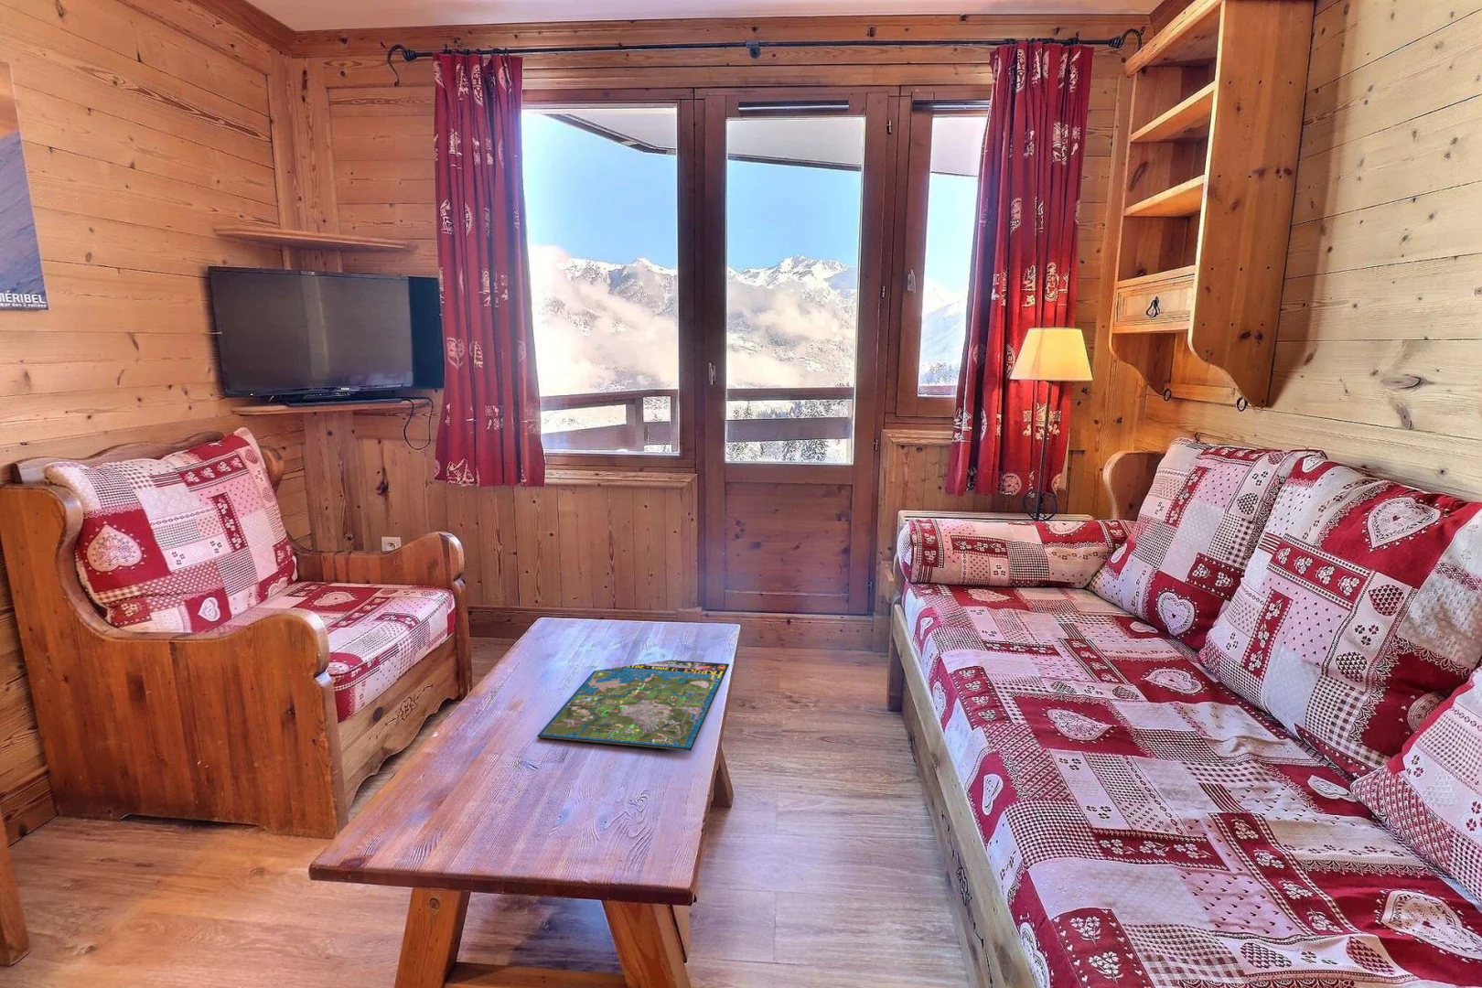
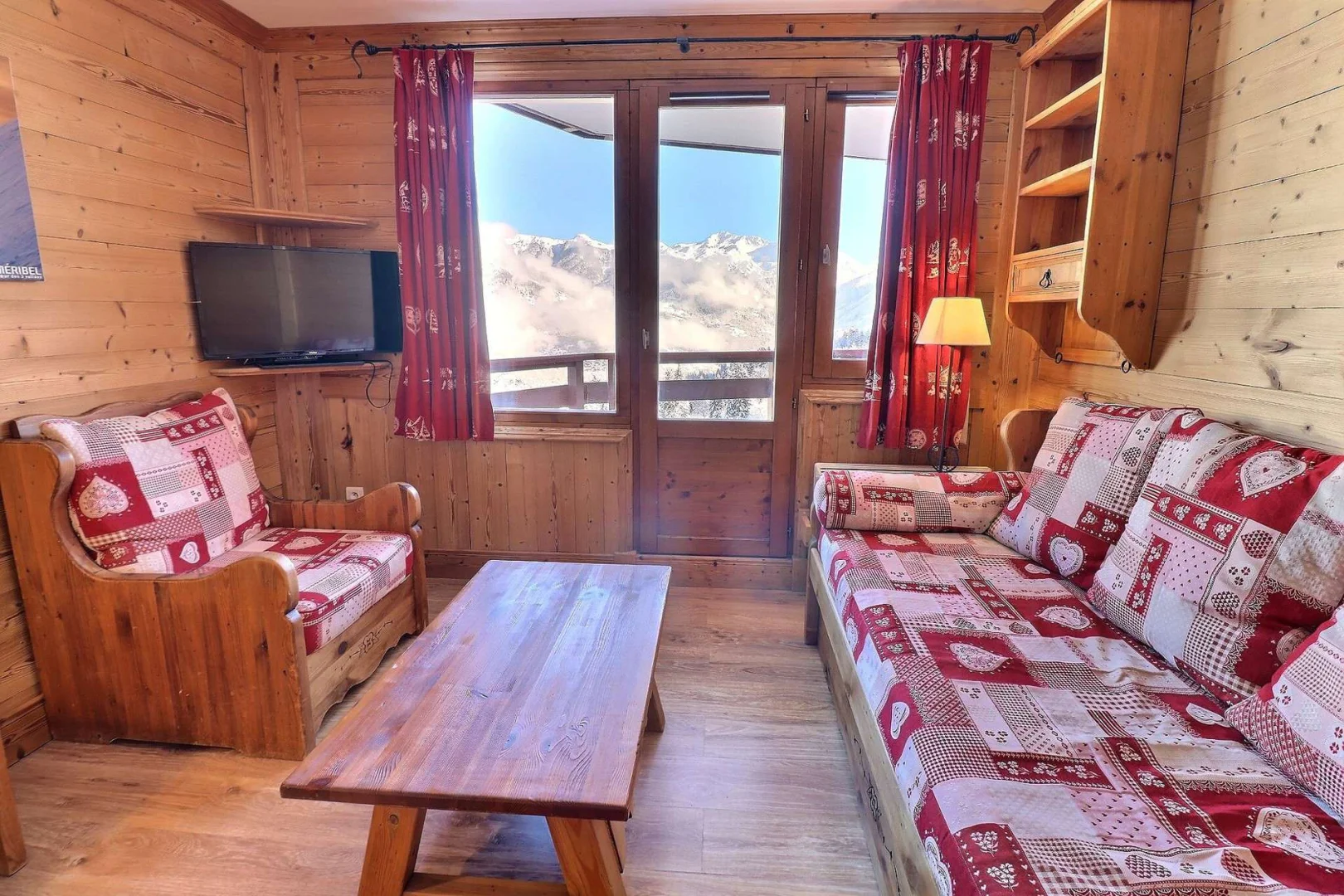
- board game (643, 696)
